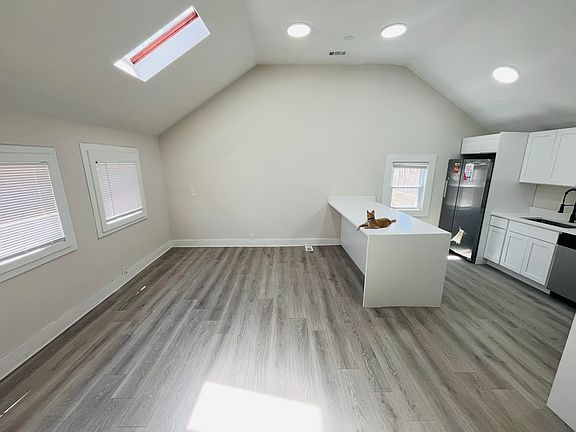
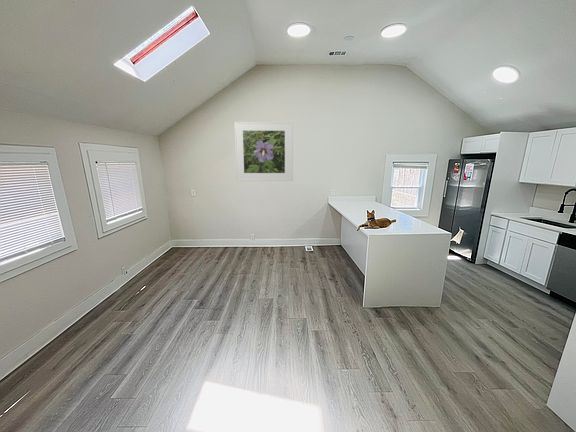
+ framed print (264, 152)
